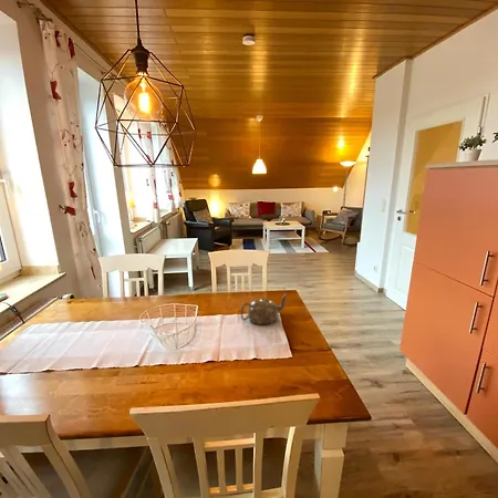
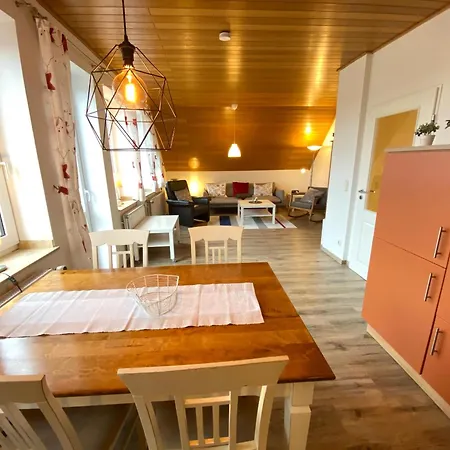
- teapot (264, 307)
